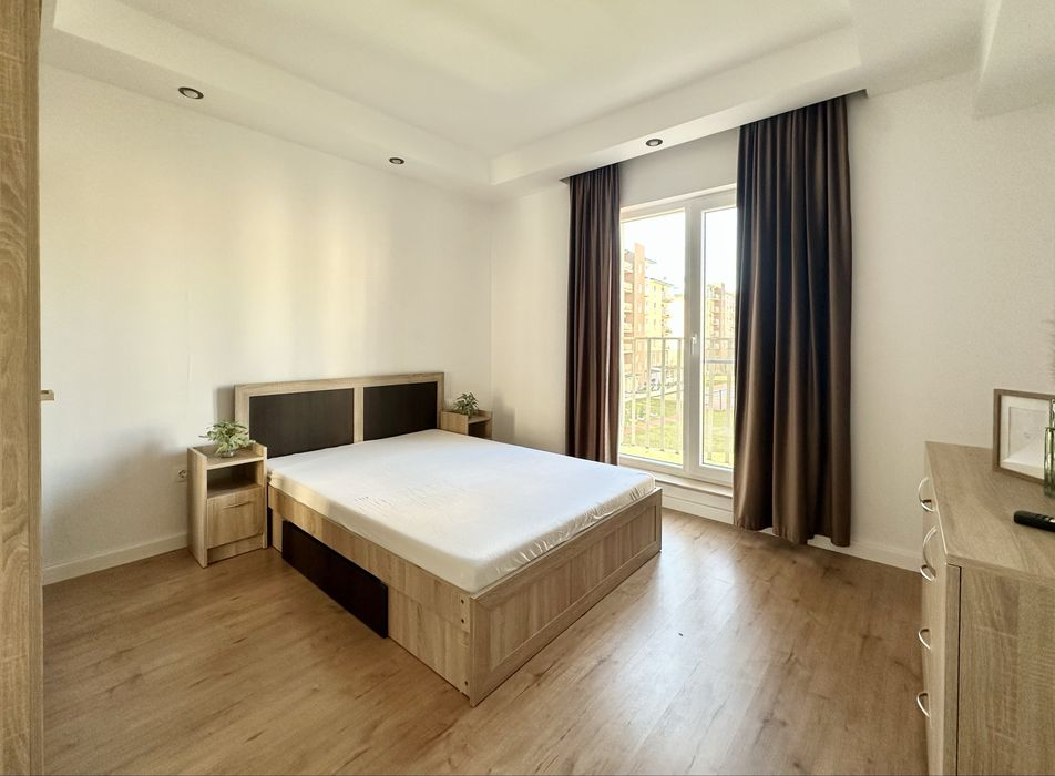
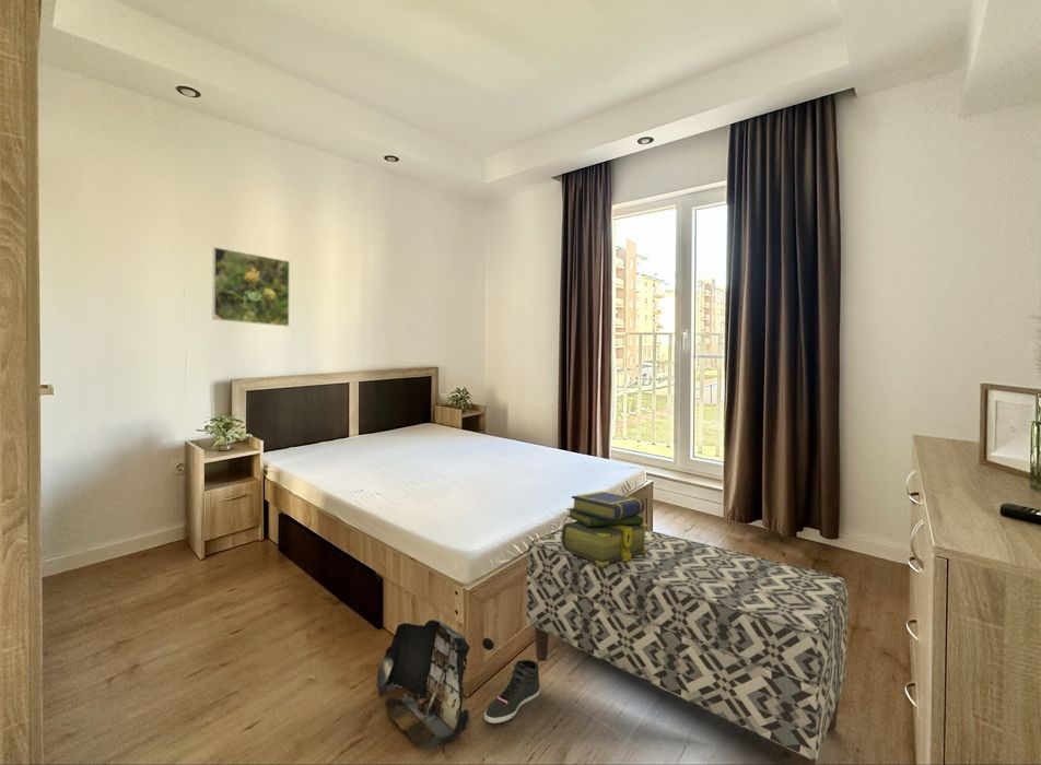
+ bench (671, 623)
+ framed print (253, 289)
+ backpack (424, 669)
+ stack of books (605, 522)
+ sneaker (512, 686)
